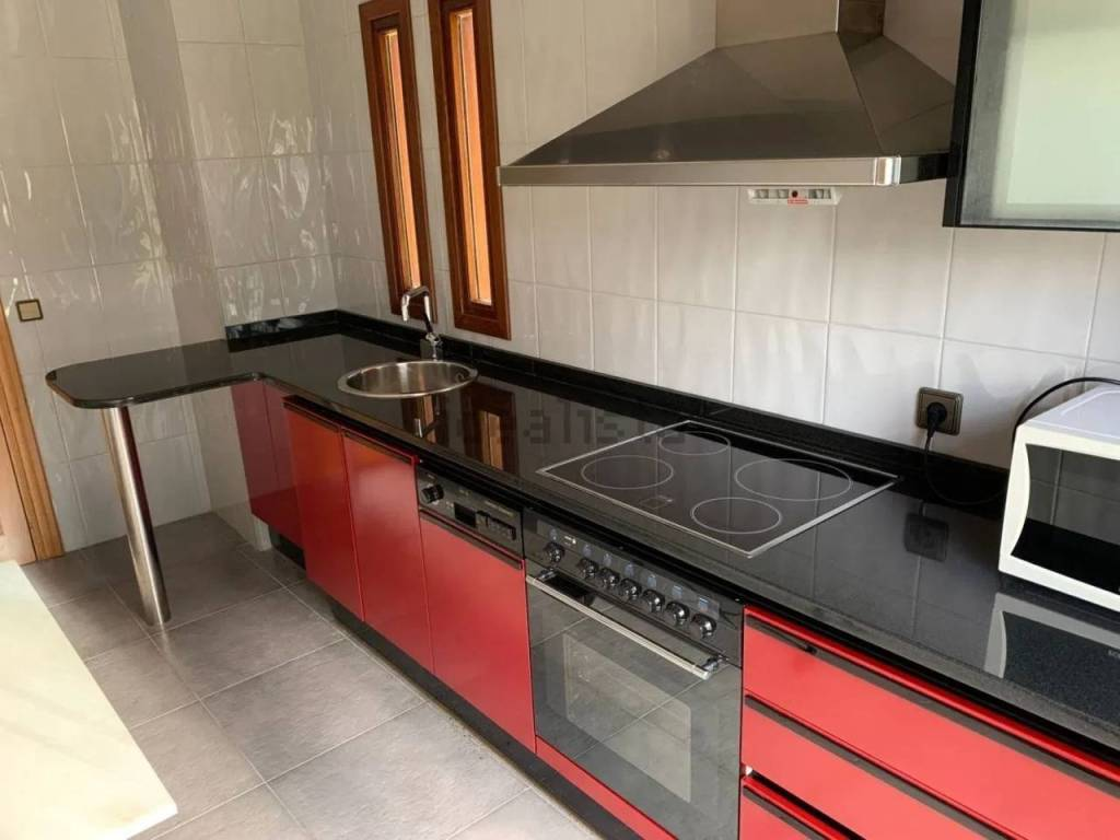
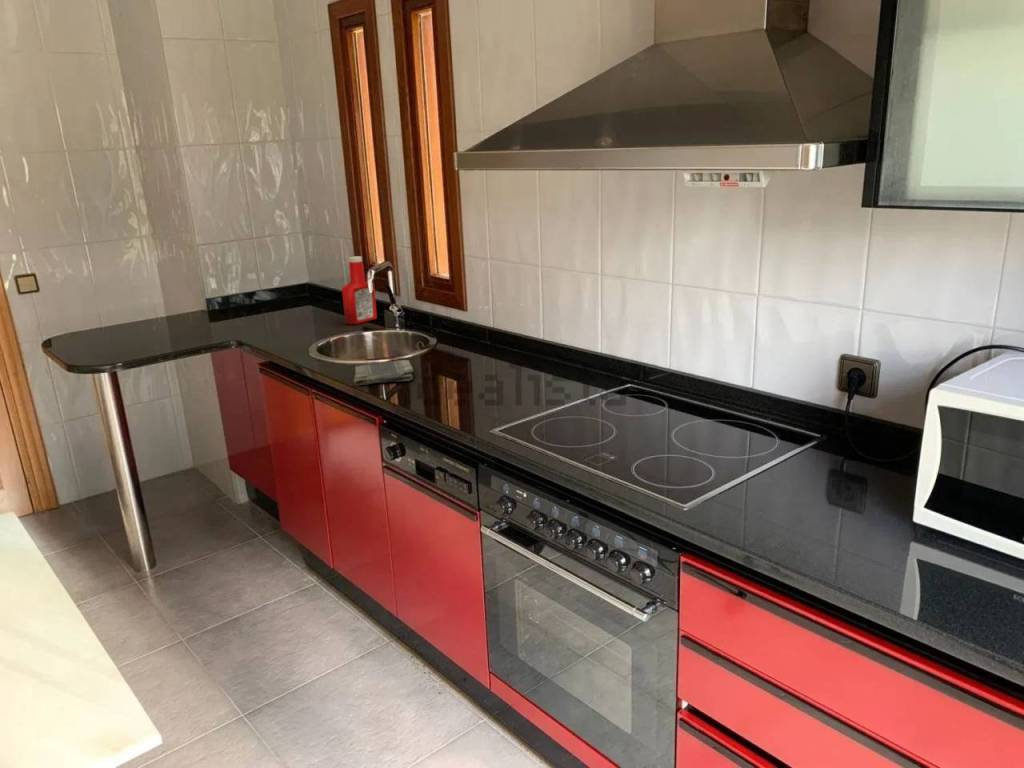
+ soap bottle (358, 289)
+ dish towel (382, 370)
